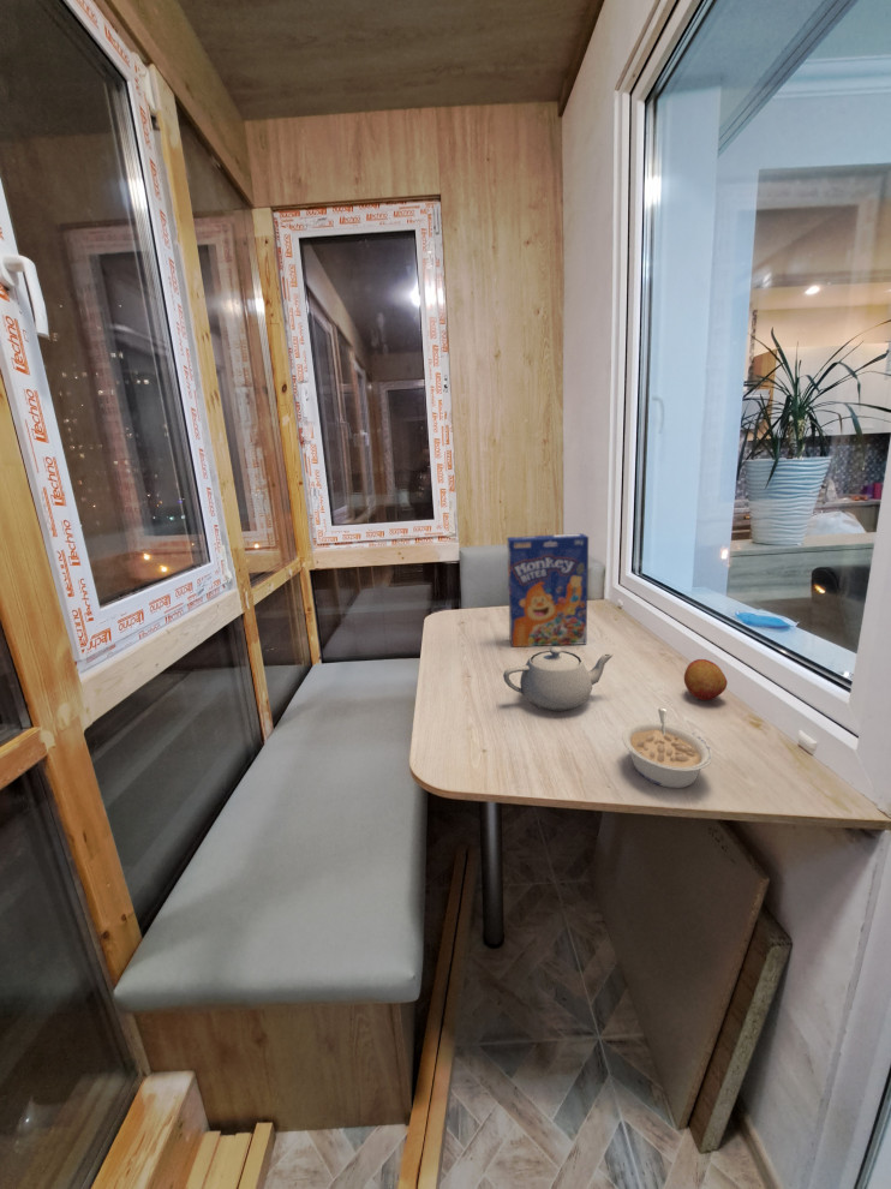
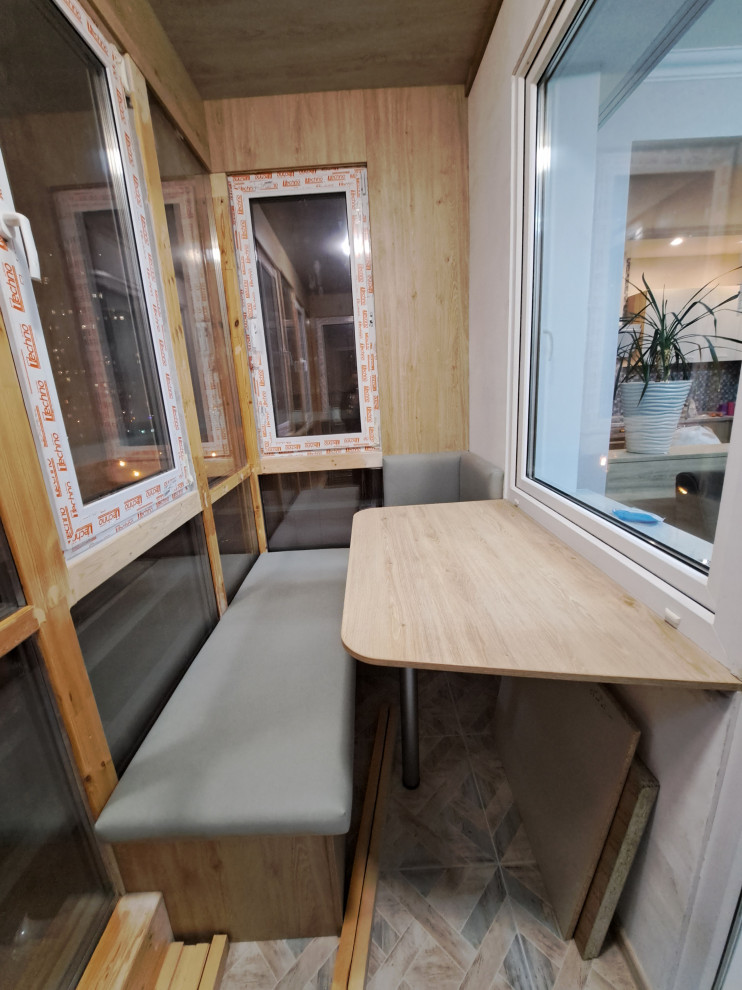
- legume (662, 752)
- cereal box (546, 590)
- fruit (704, 679)
- teapot (557, 673)
